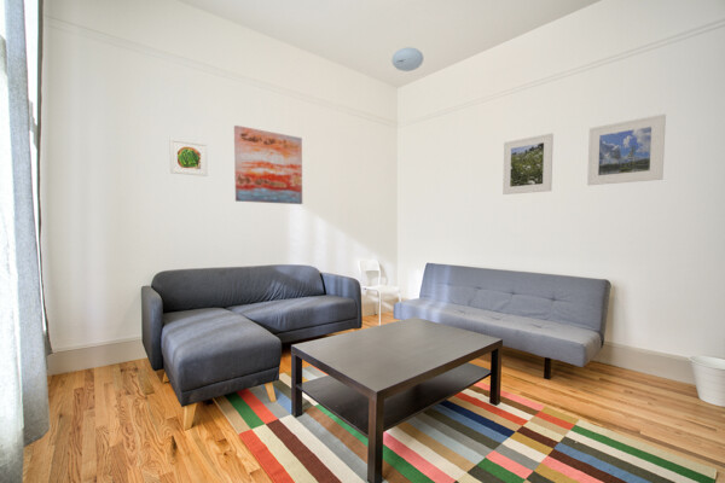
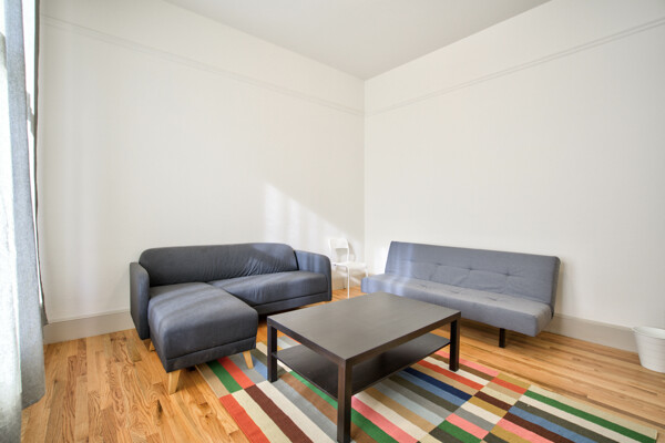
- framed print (526, 165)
- ceiling light (407, 59)
- wall art (269, 167)
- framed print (624, 152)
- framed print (188, 157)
